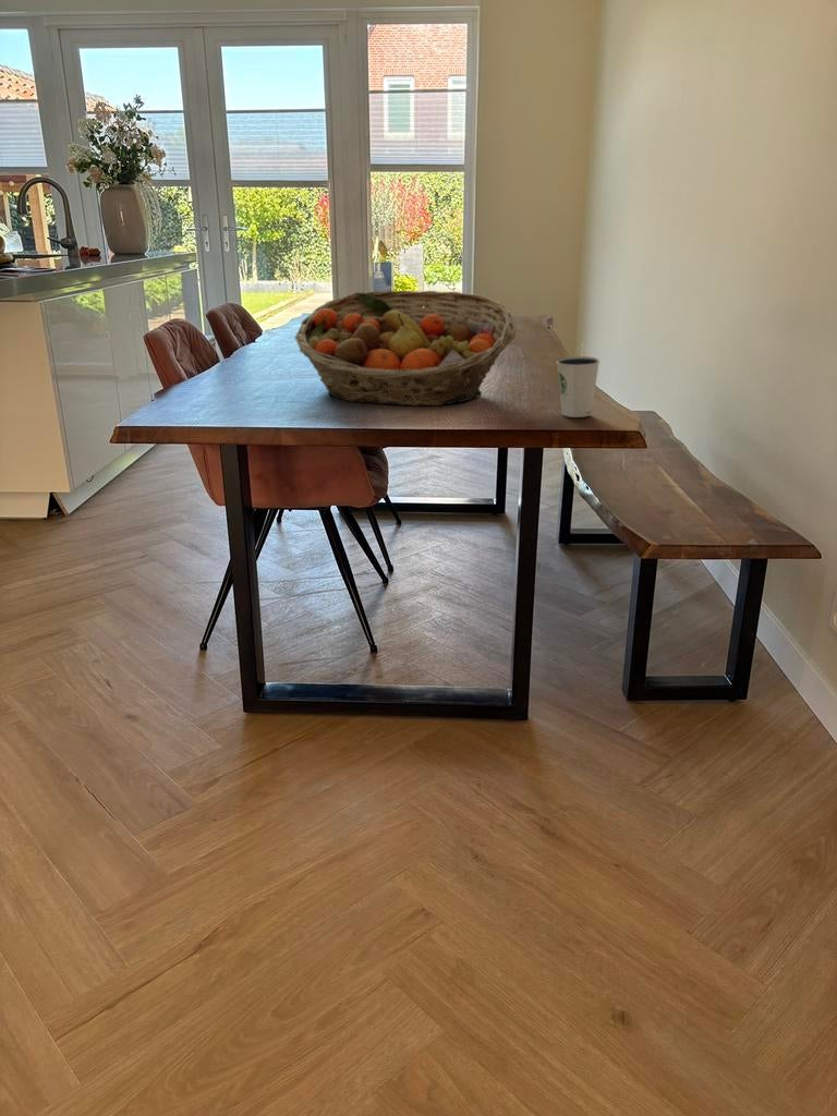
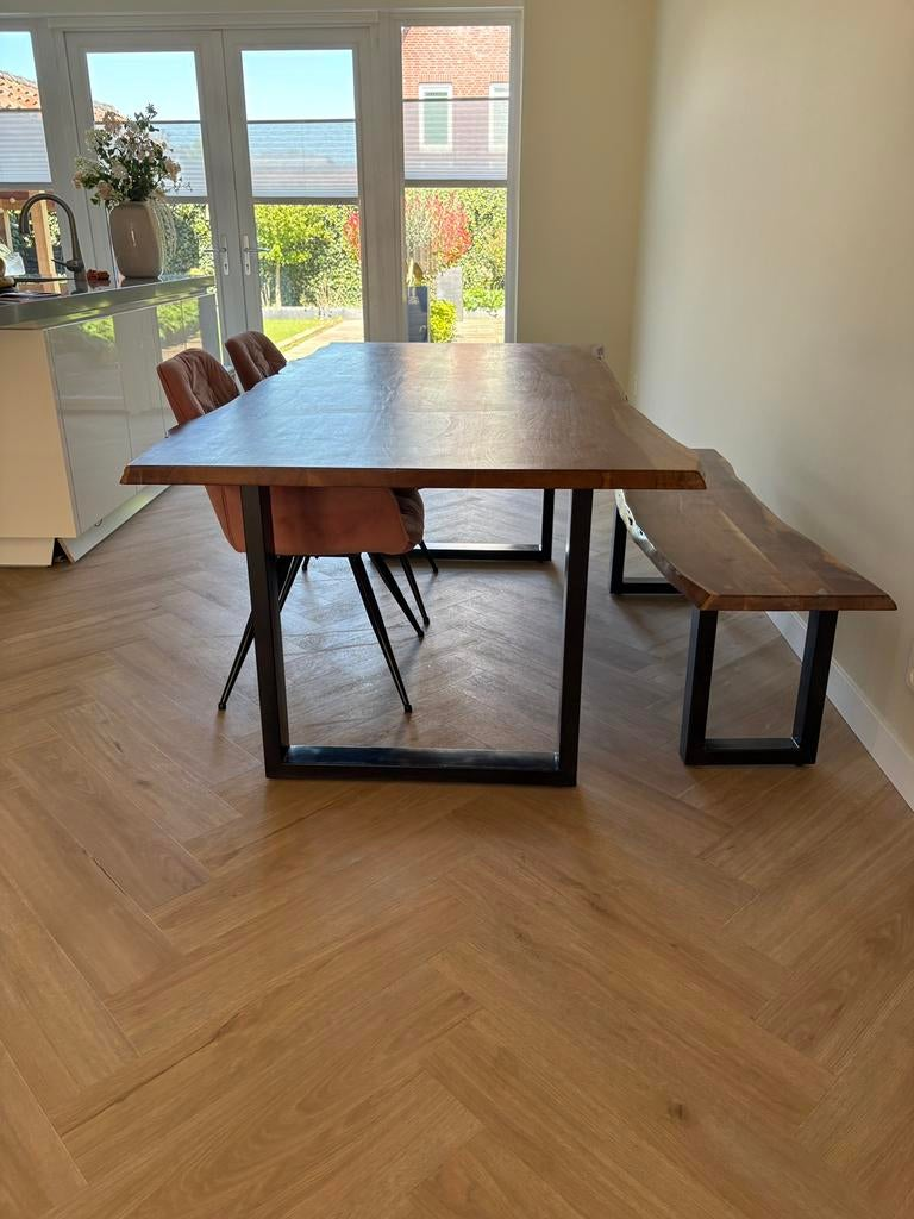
- dixie cup (575, 387)
- fruit basket (404, 345)
